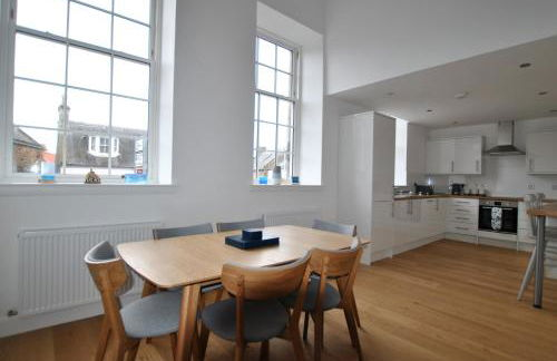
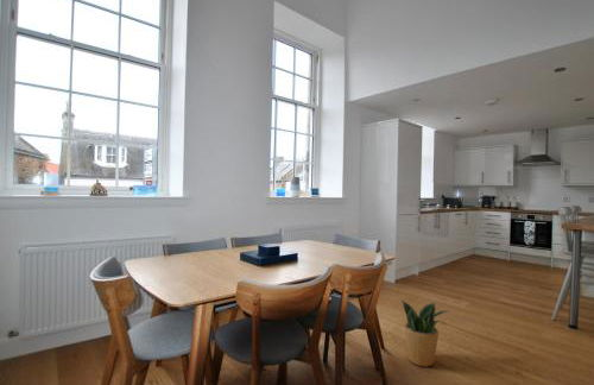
+ potted plant (422, 330)
